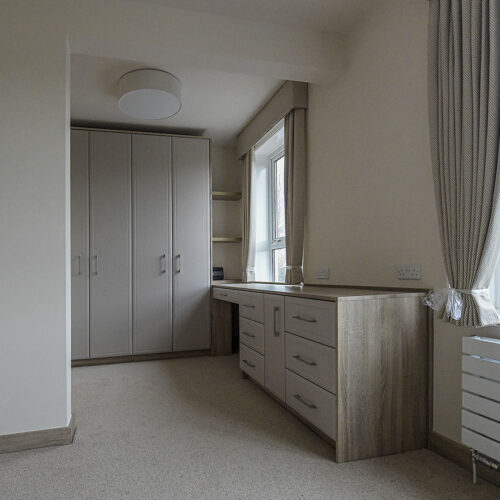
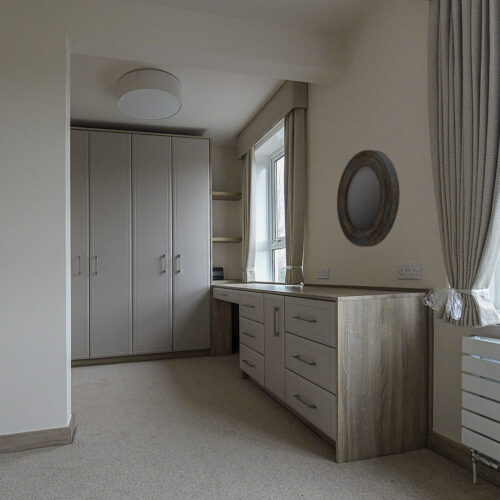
+ home mirror (364, 198)
